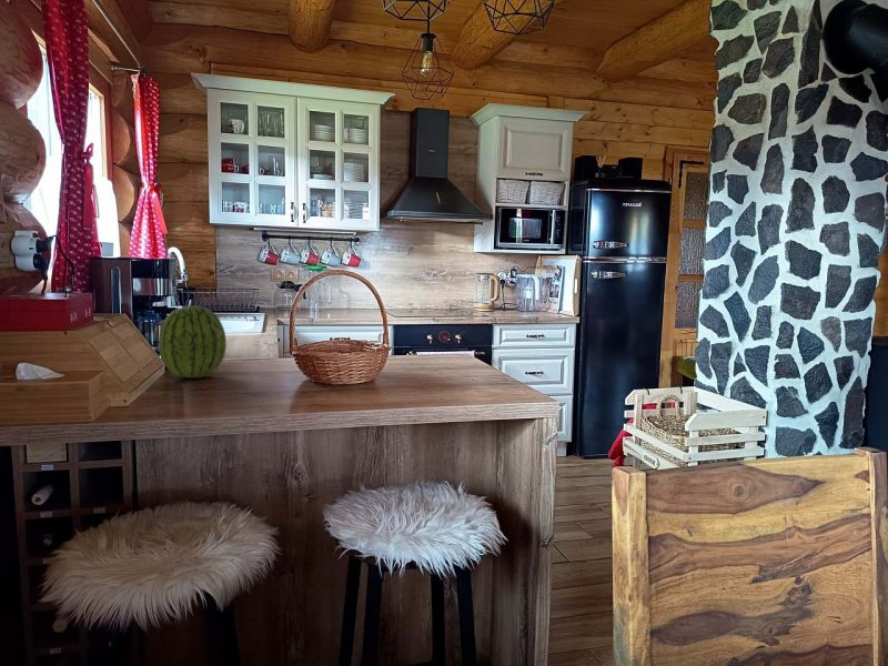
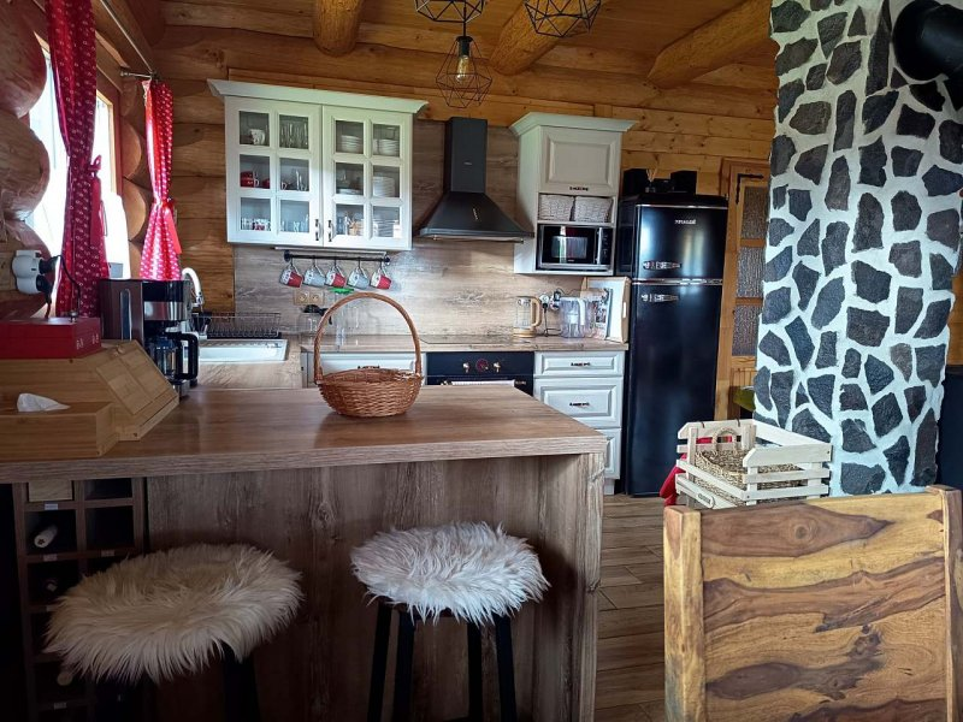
- fruit (193, 341)
